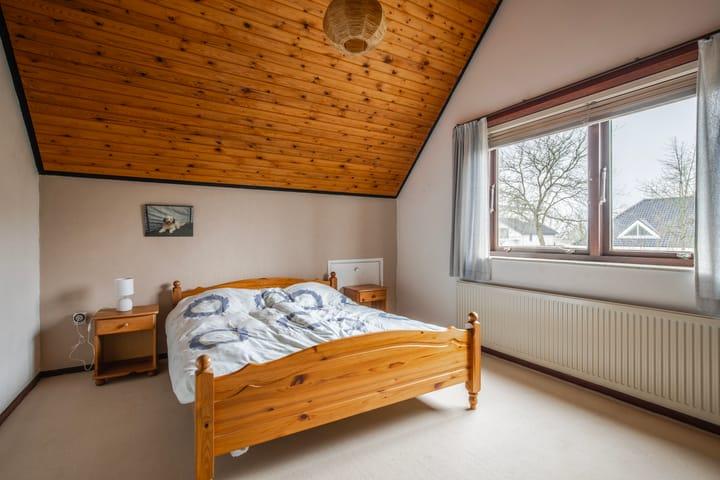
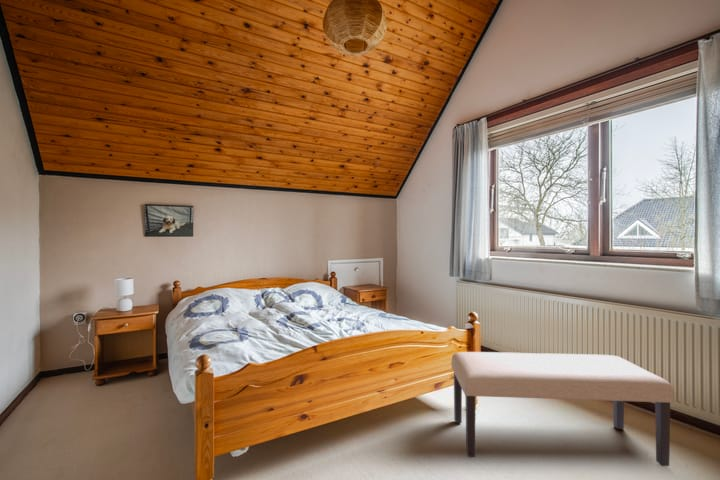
+ bench (549, 398)
